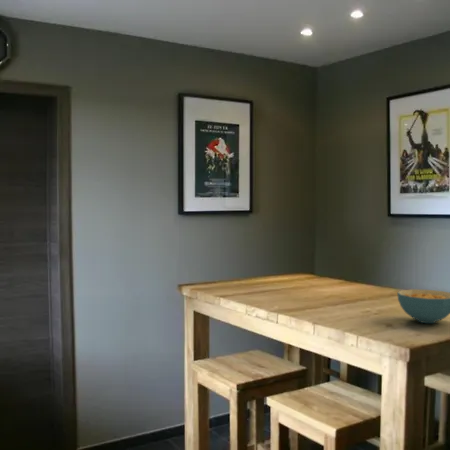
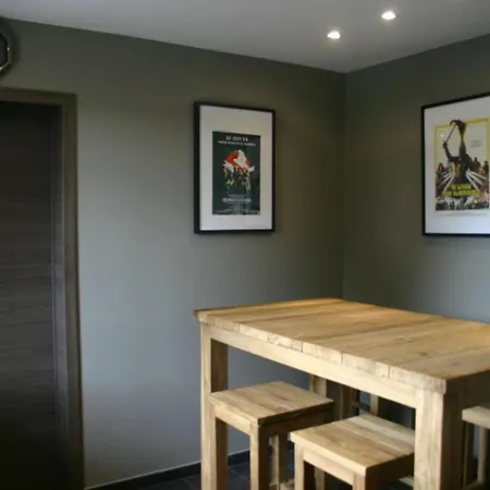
- cereal bowl (426, 307)
